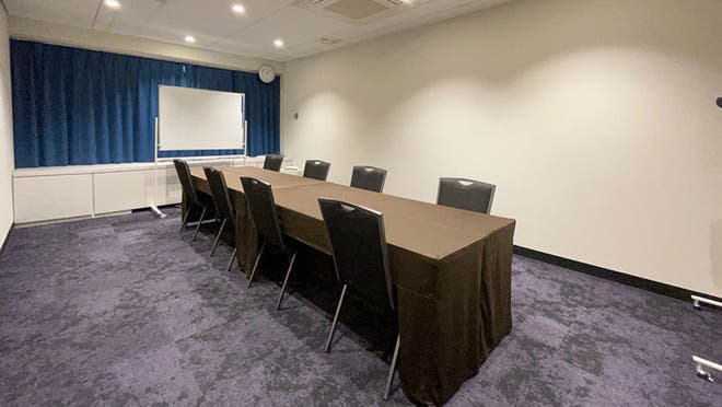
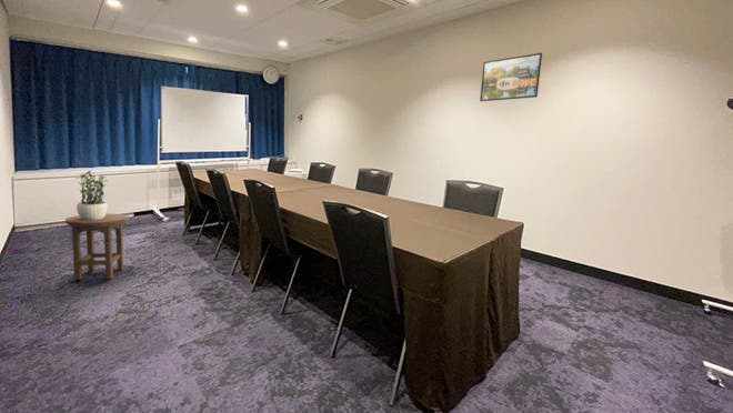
+ potted plant (93, 193)
+ stool (93, 245)
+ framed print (509, 78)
